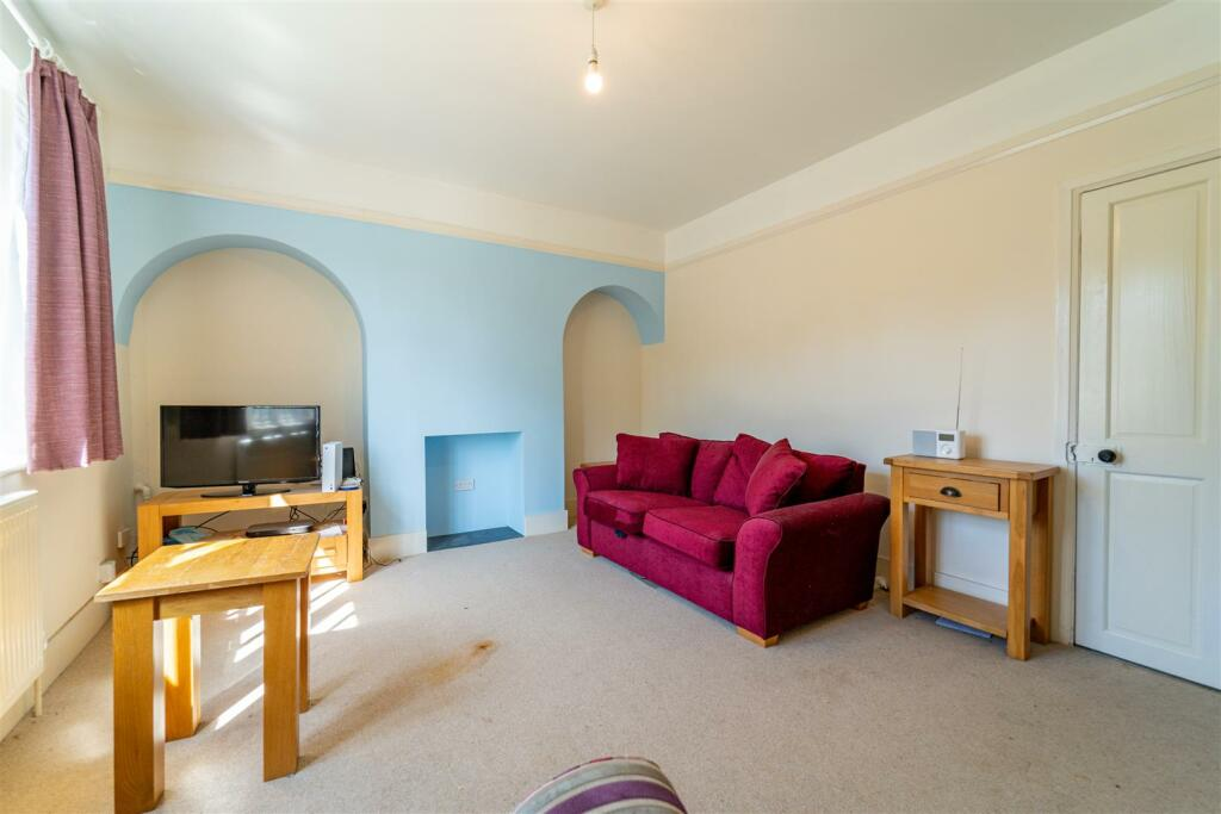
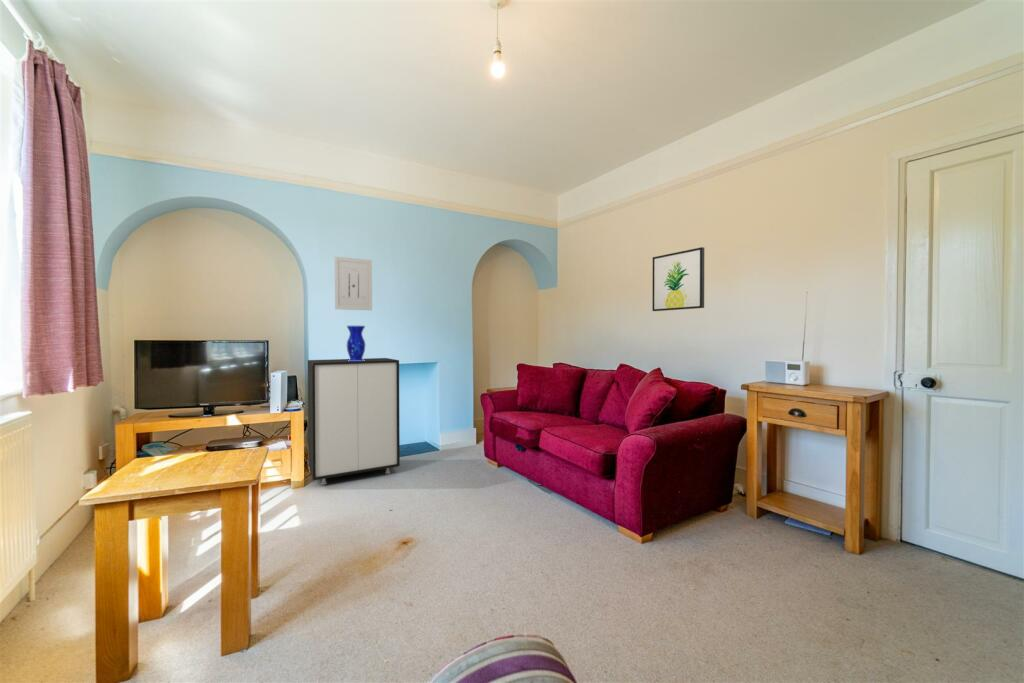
+ wall art (353, 284)
+ cabinet (353, 416)
+ vase (356, 343)
+ wall art (676, 281)
